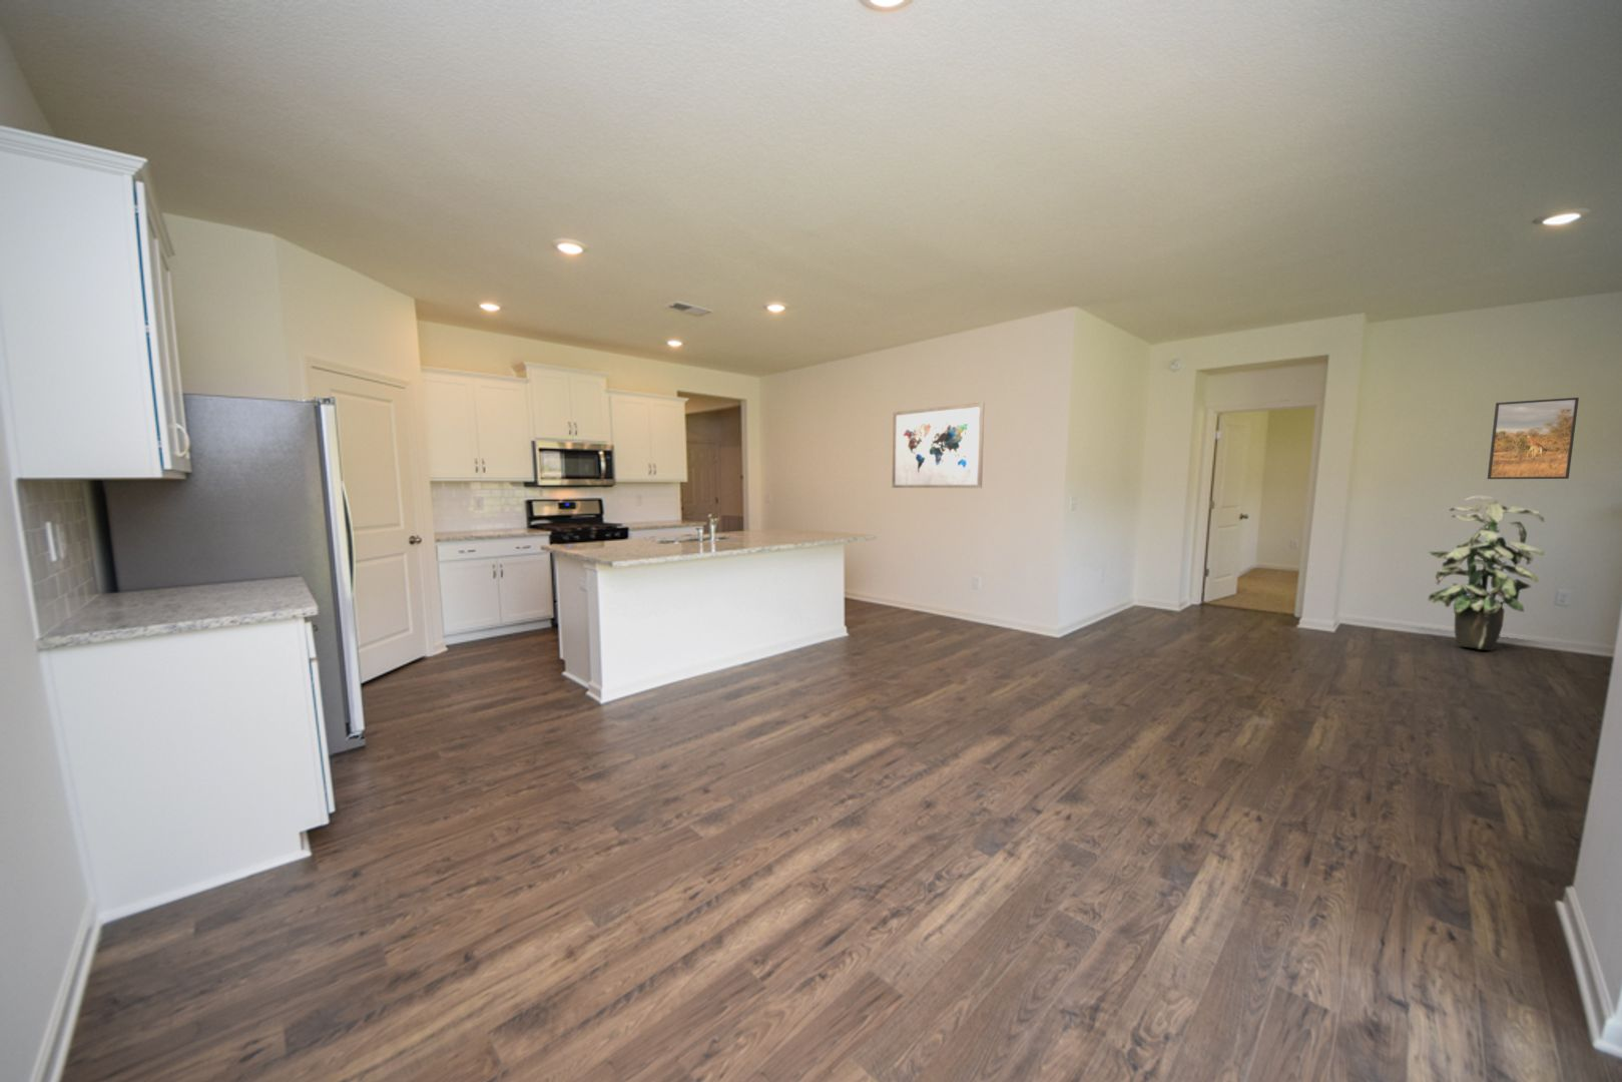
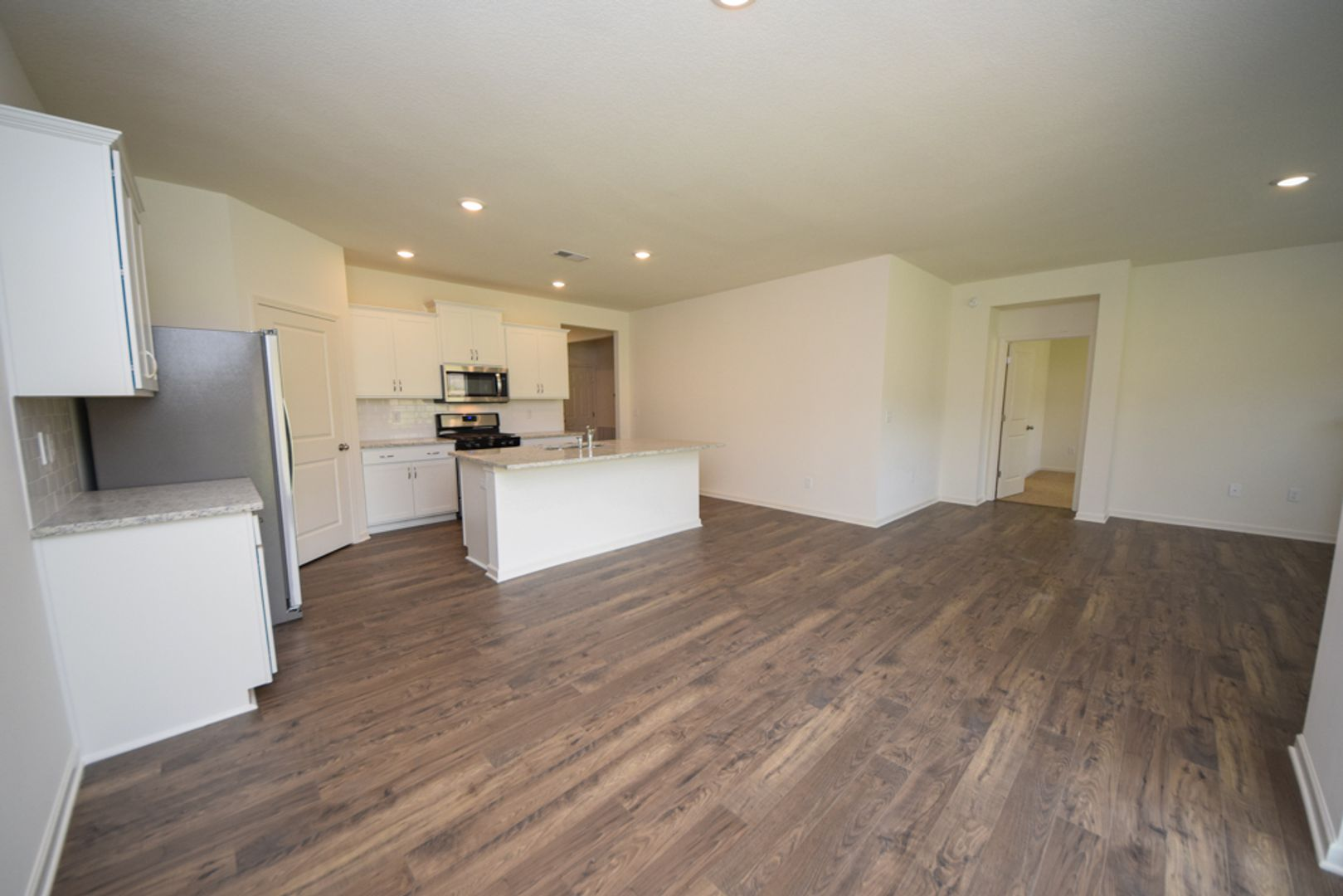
- indoor plant (1479, 572)
- wall art (935, 448)
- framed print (1531, 440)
